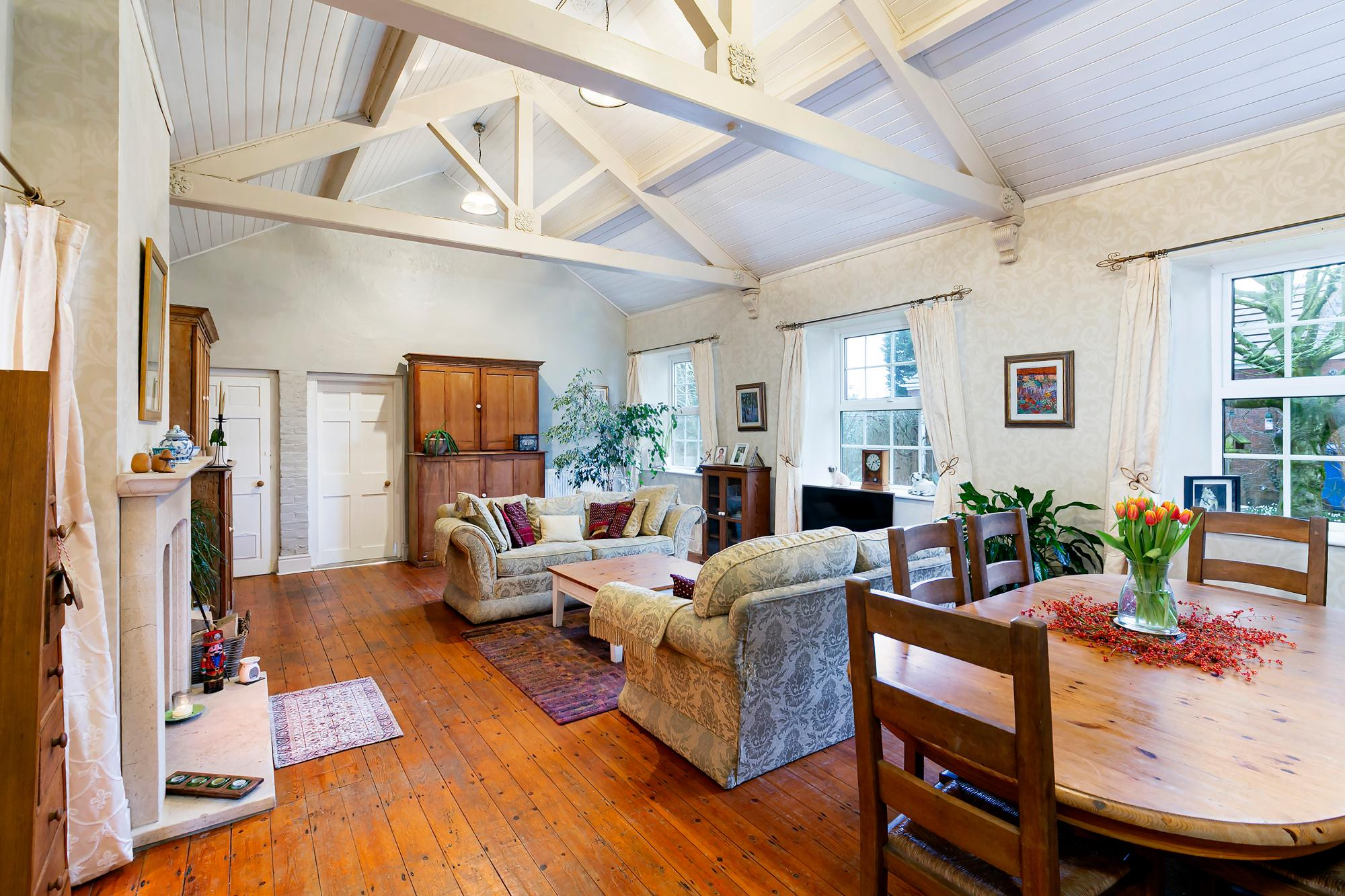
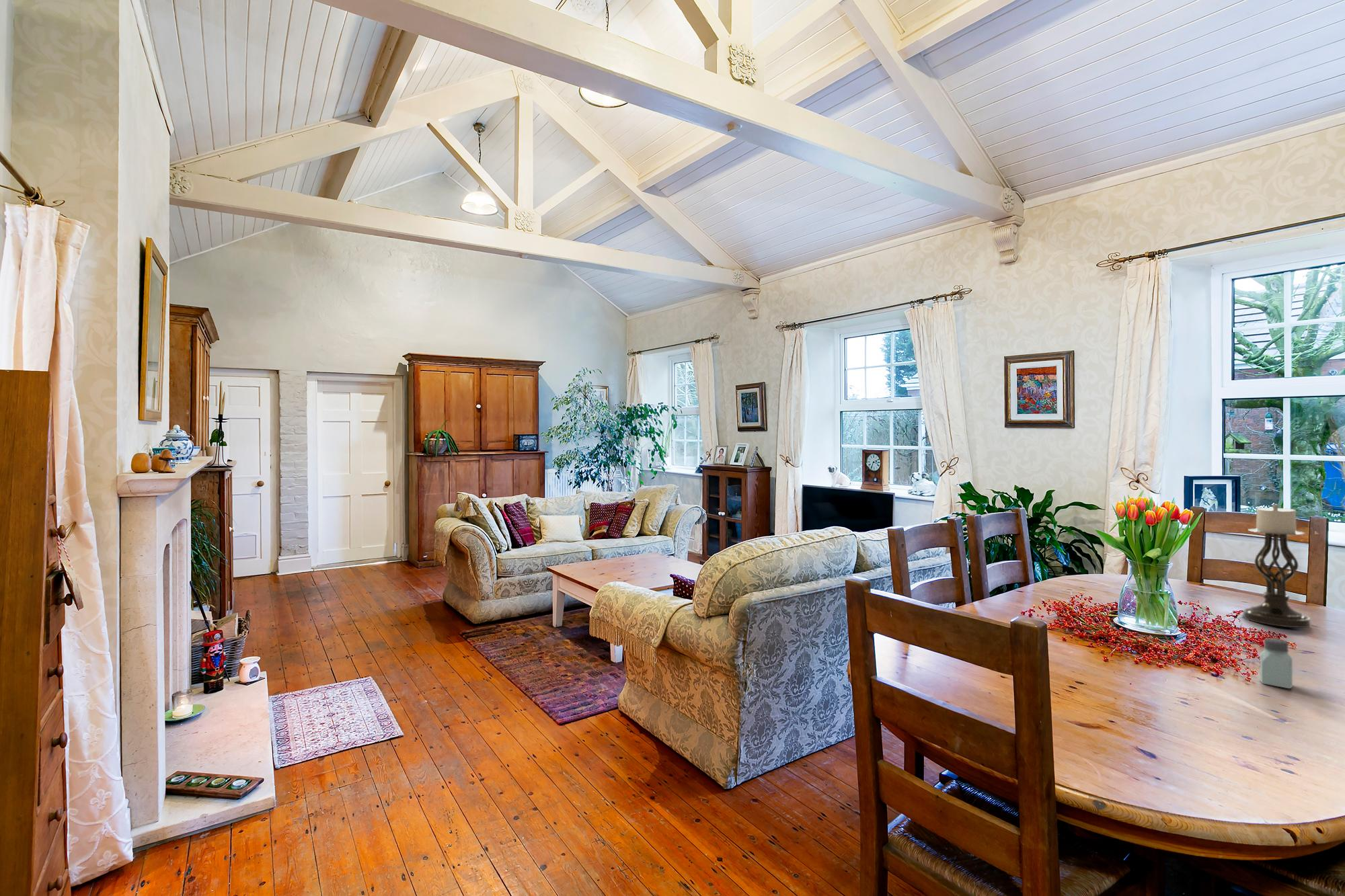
+ saltshaker (1276, 662)
+ candle holder (1276, 562)
